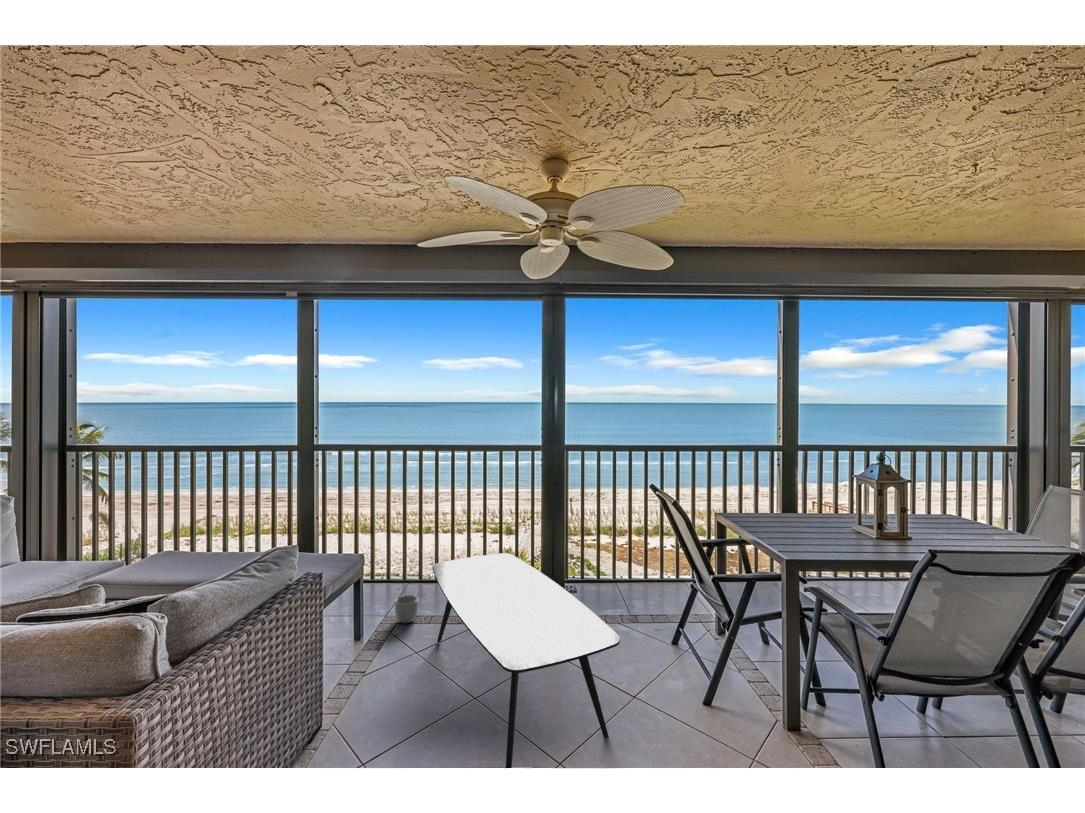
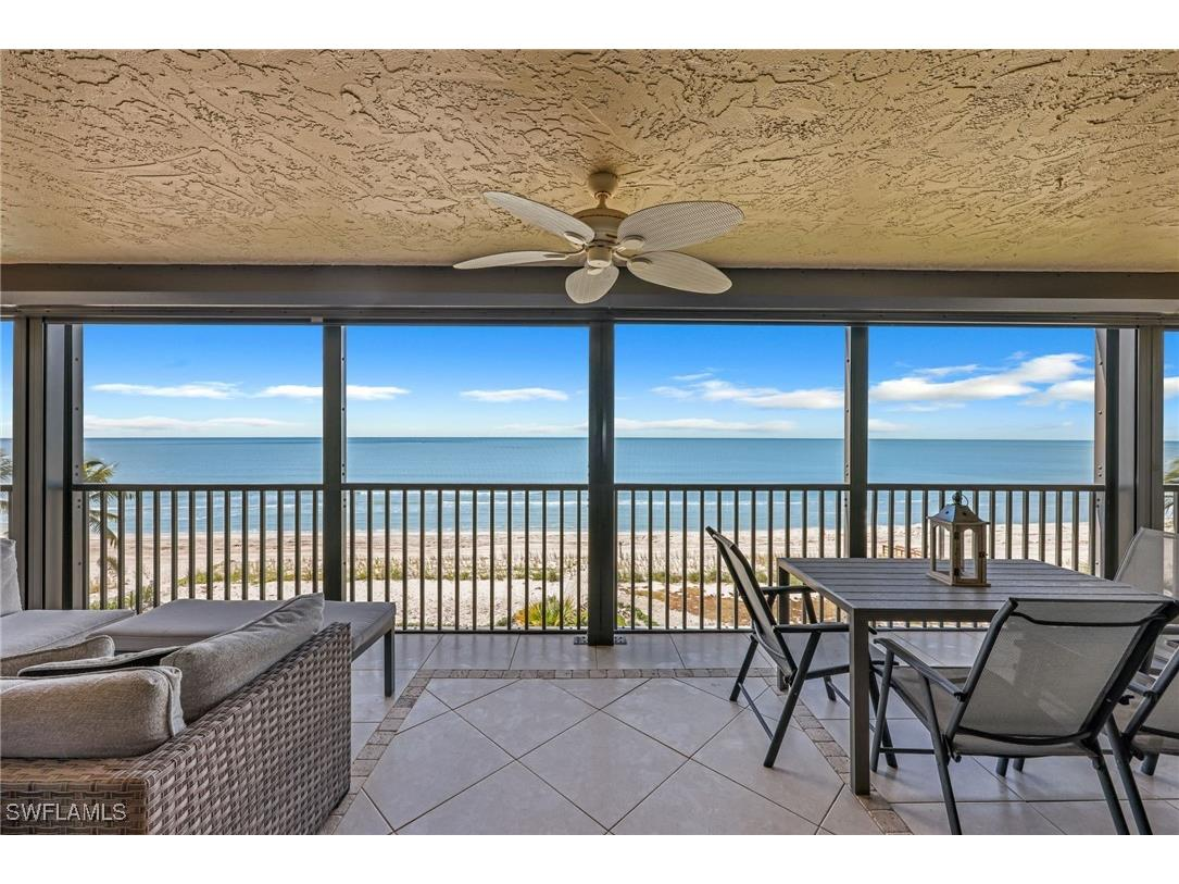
- planter (406, 610)
- coffee table (508, 637)
